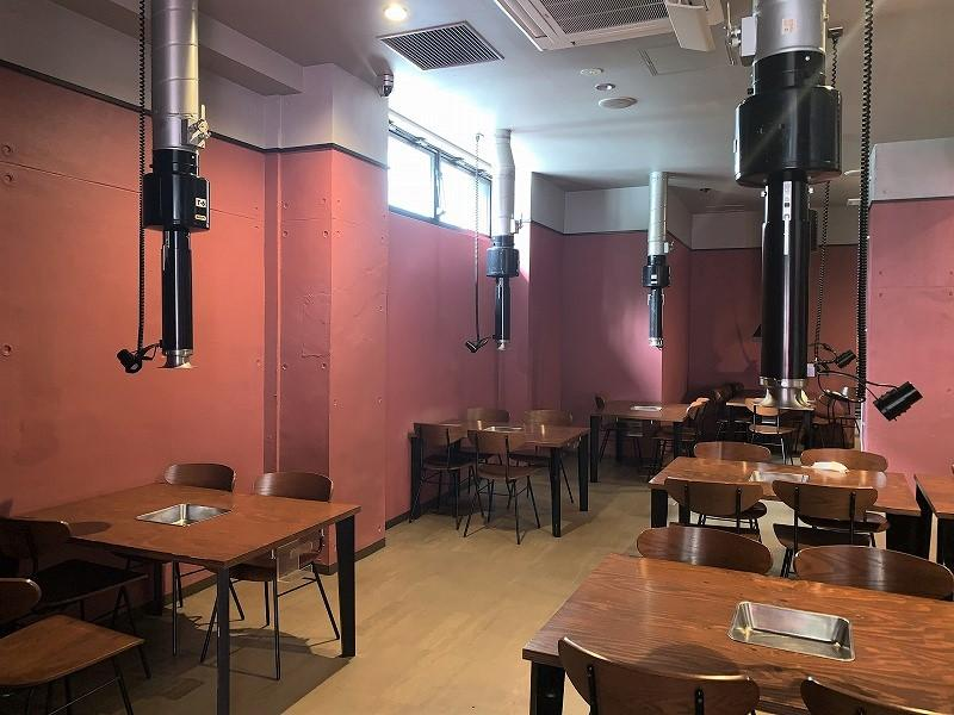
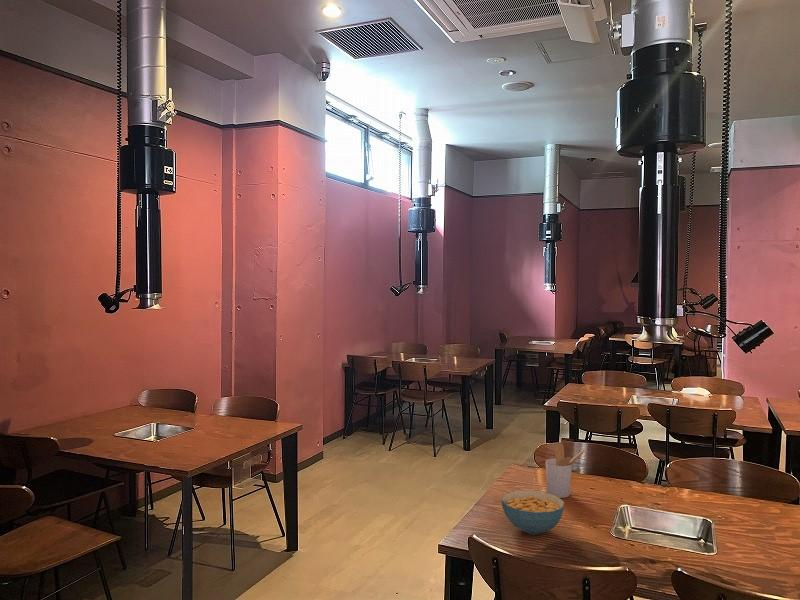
+ cereal bowl (532, 515)
+ utensil holder (565, 470)
